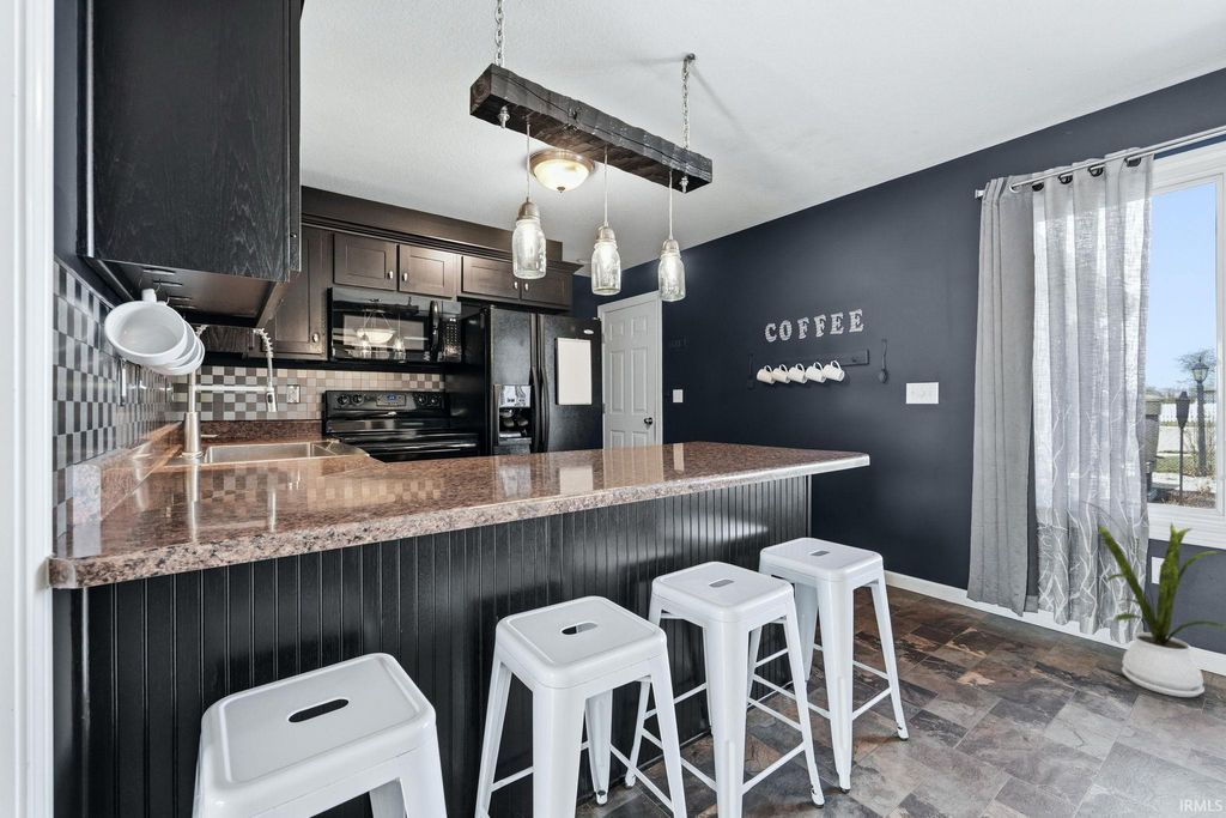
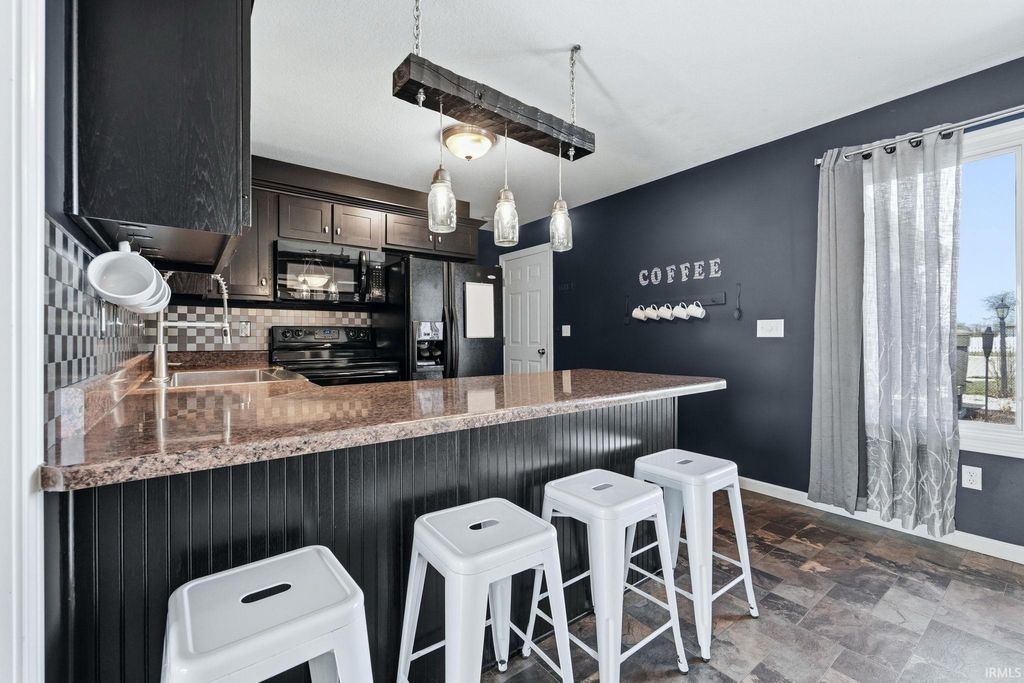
- house plant (1151, 593)
